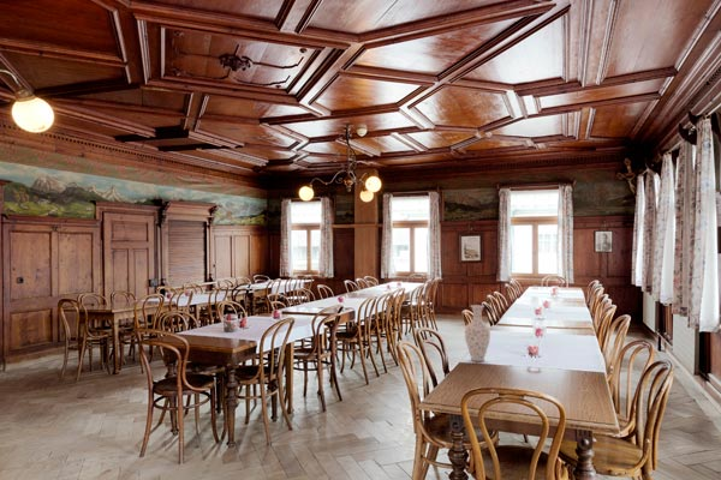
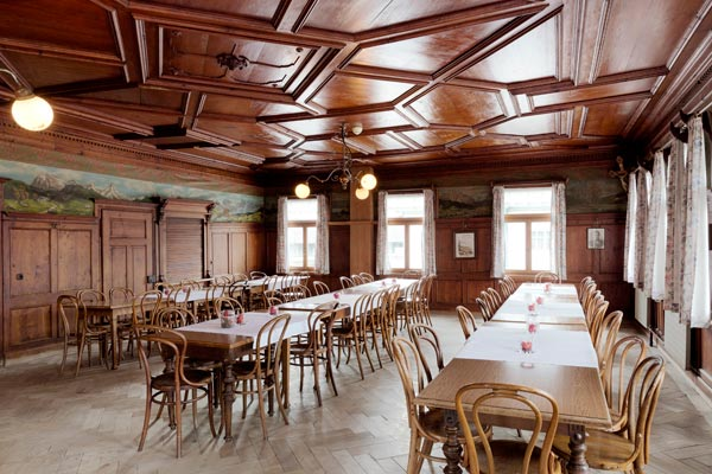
- vase (477, 332)
